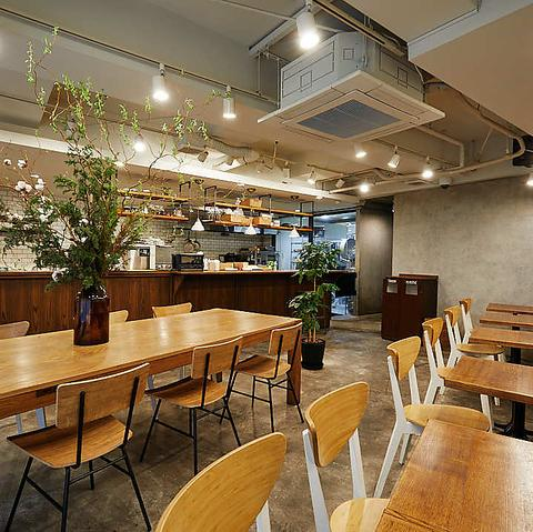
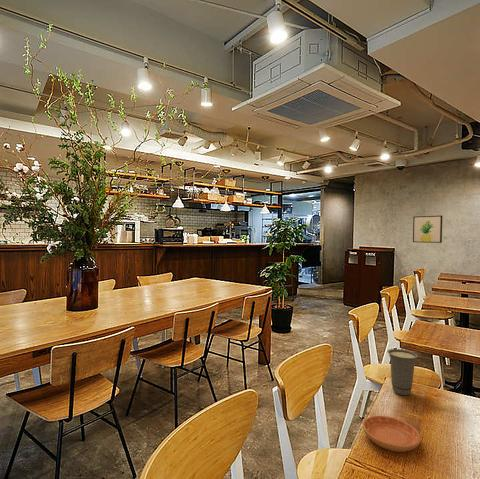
+ wall art (427, 229)
+ saucer (390, 434)
+ cup (402, 372)
